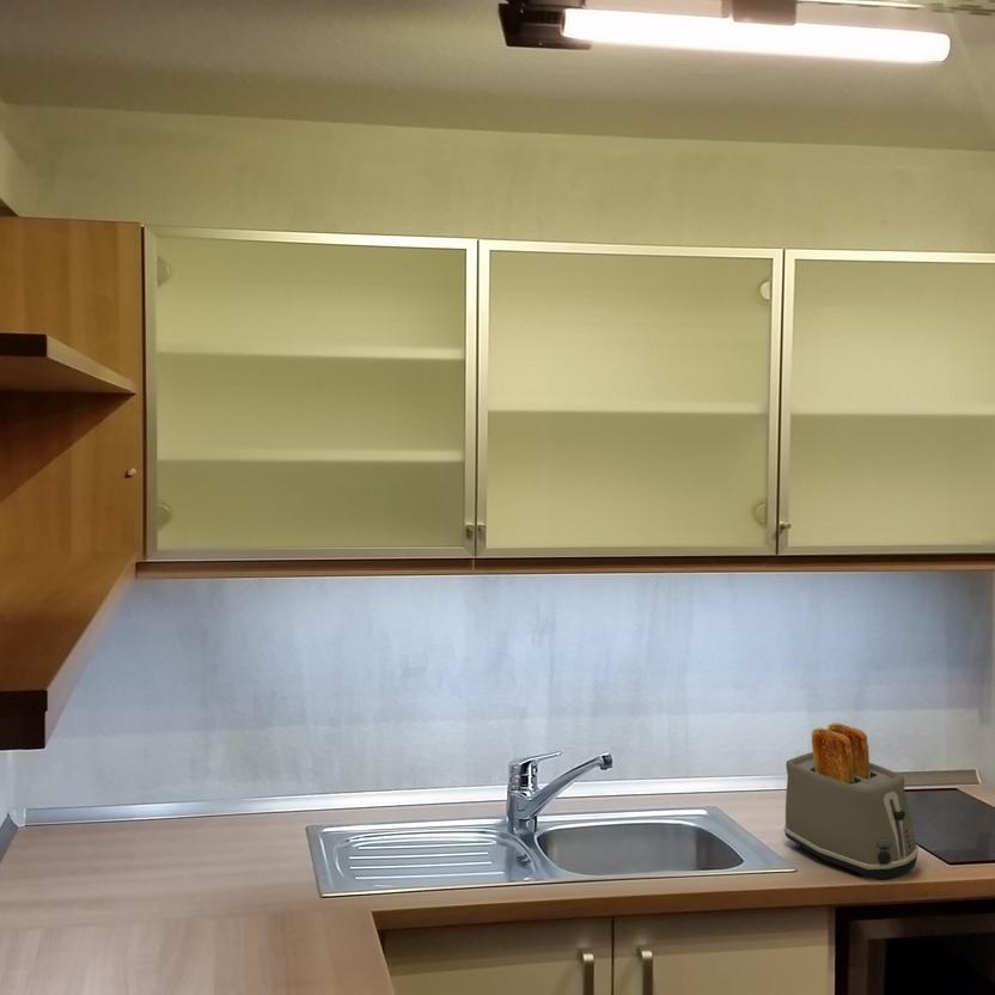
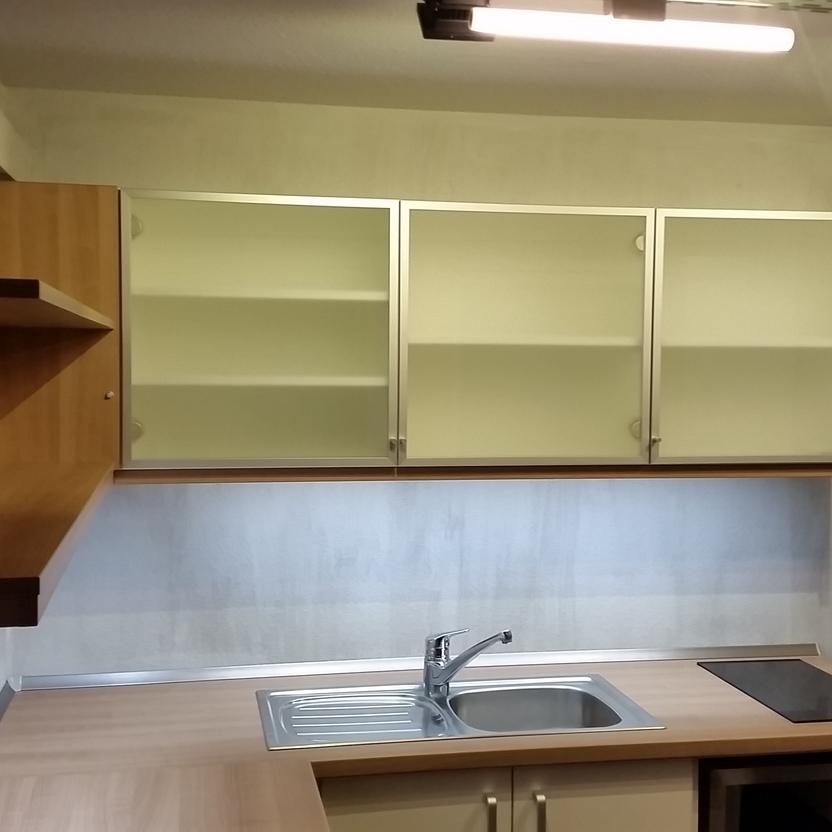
- toaster (849, 792)
